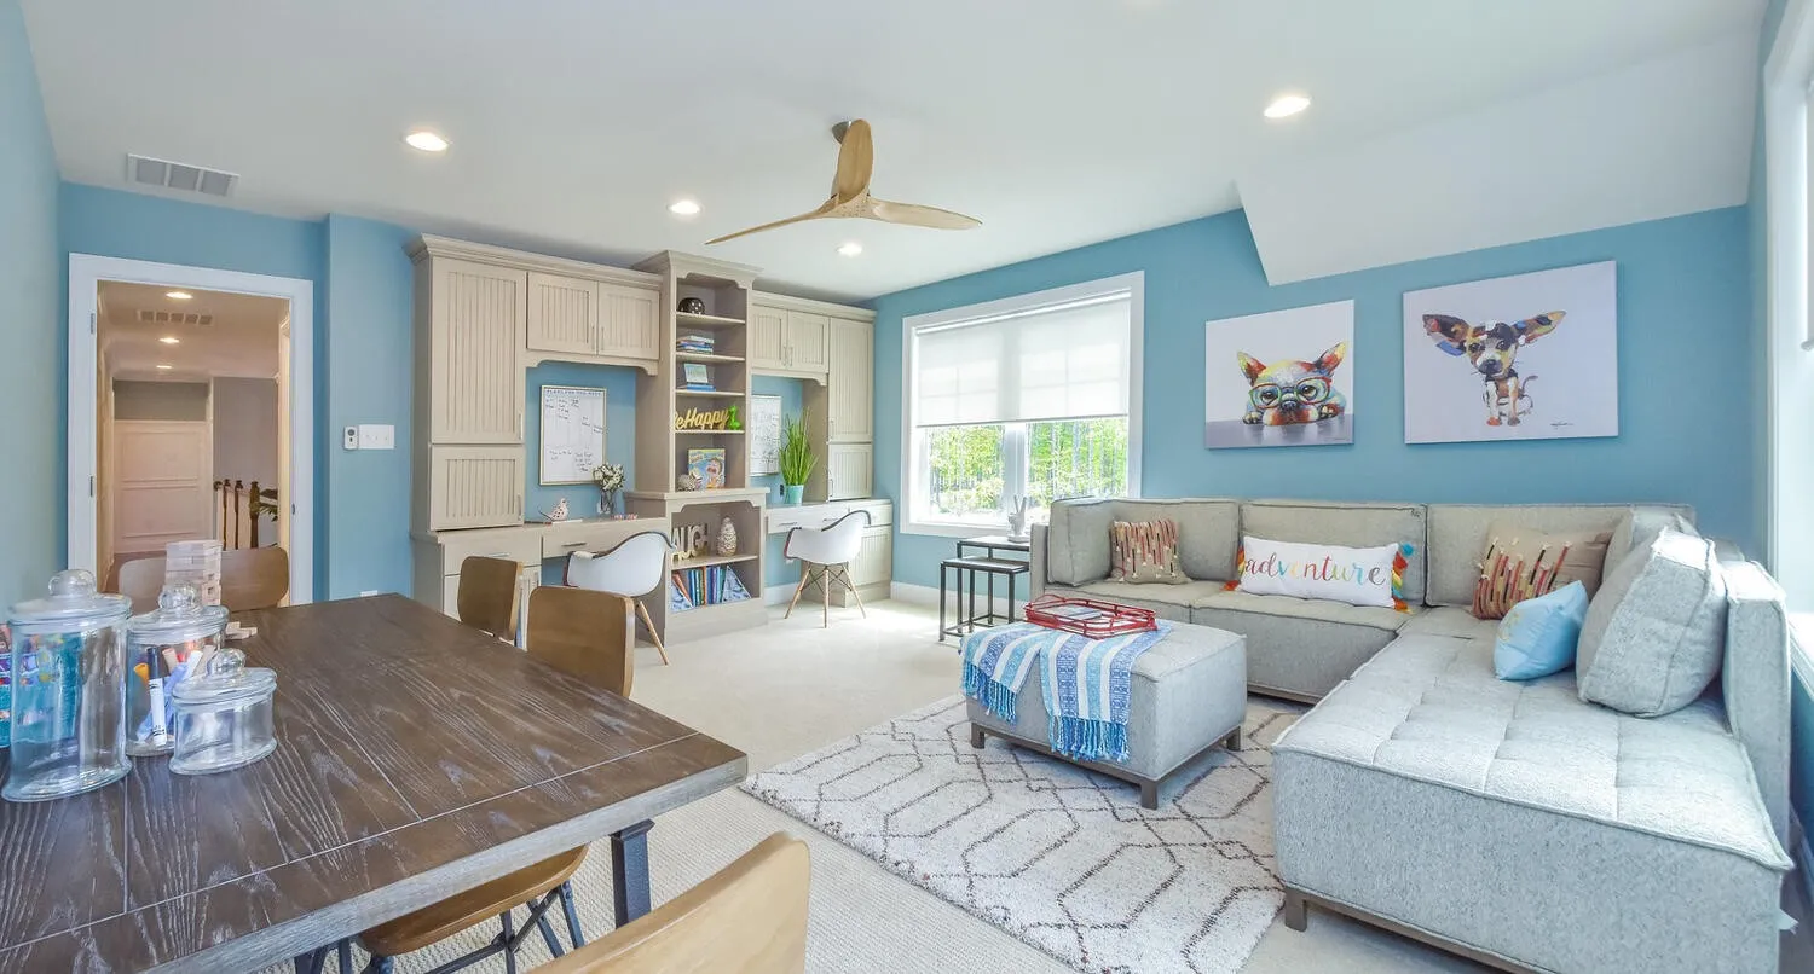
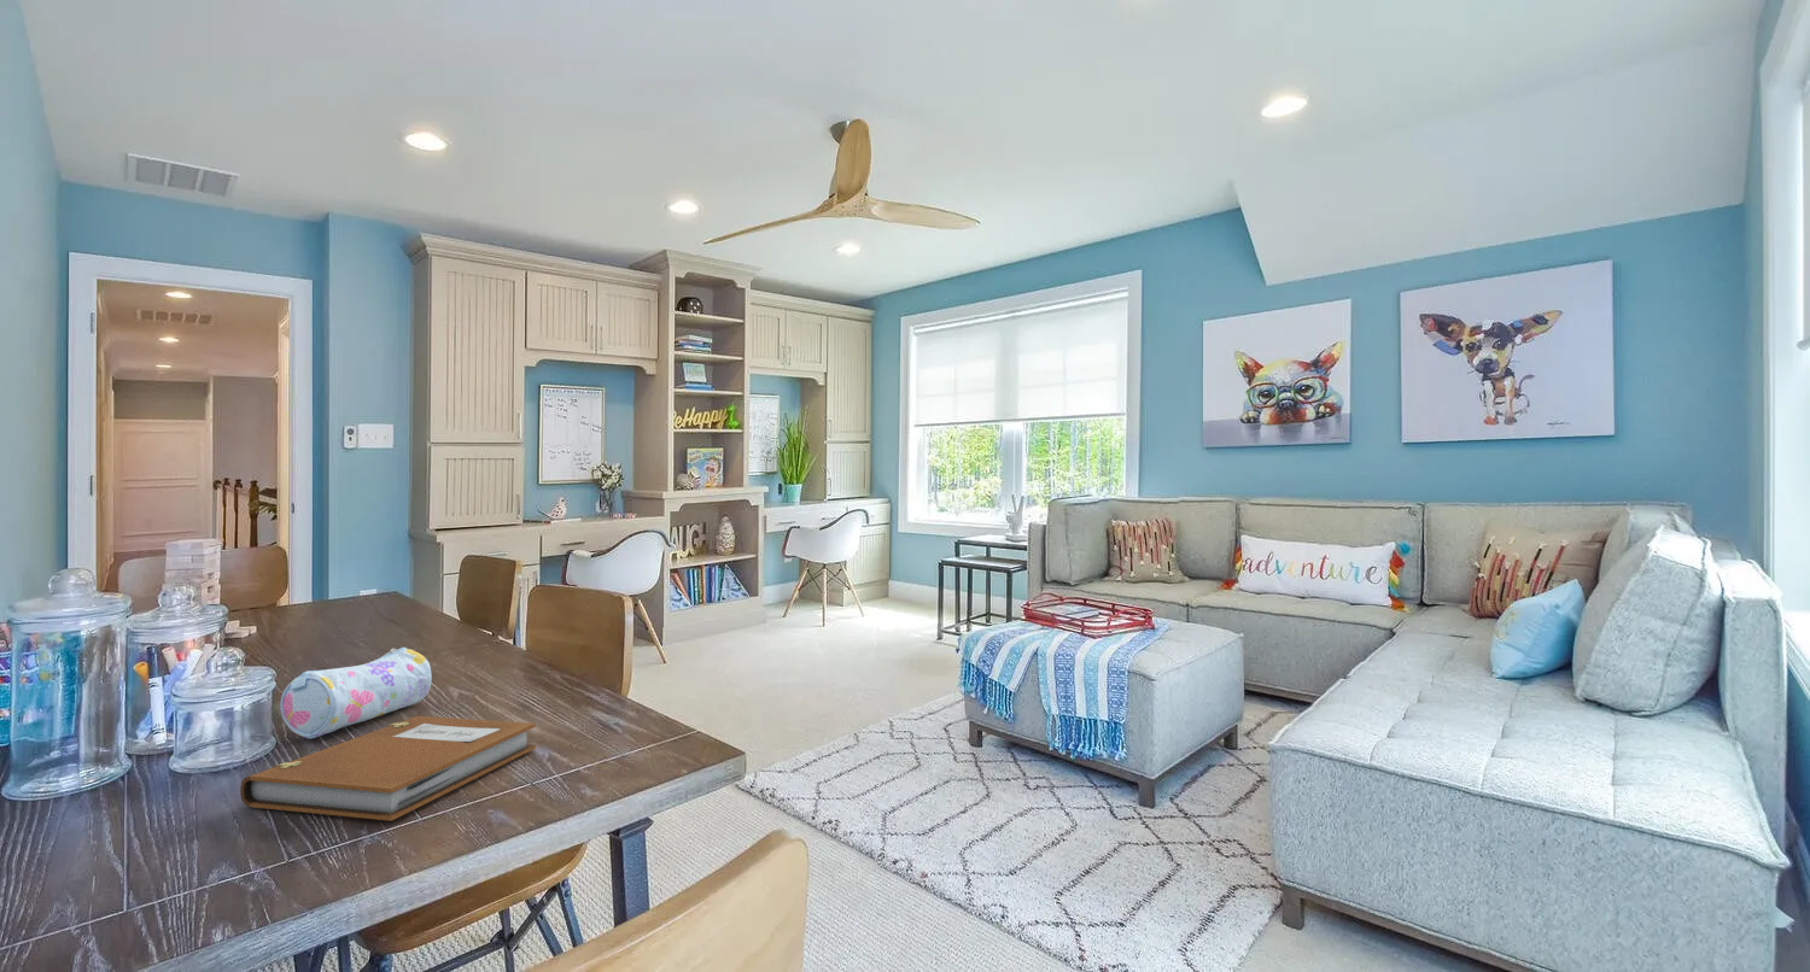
+ notebook (405, 759)
+ pencil case (362, 689)
